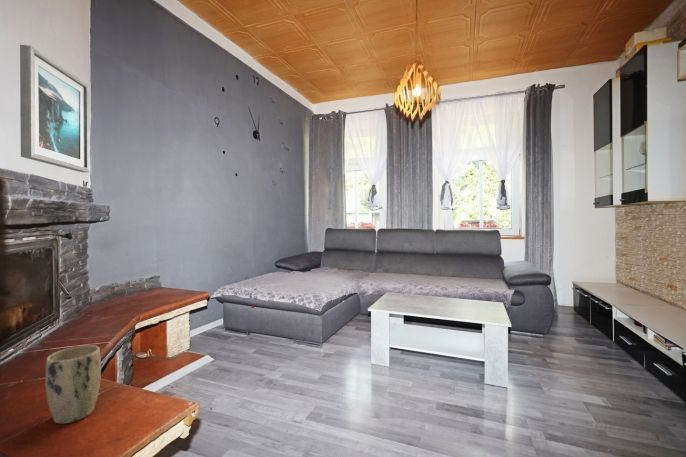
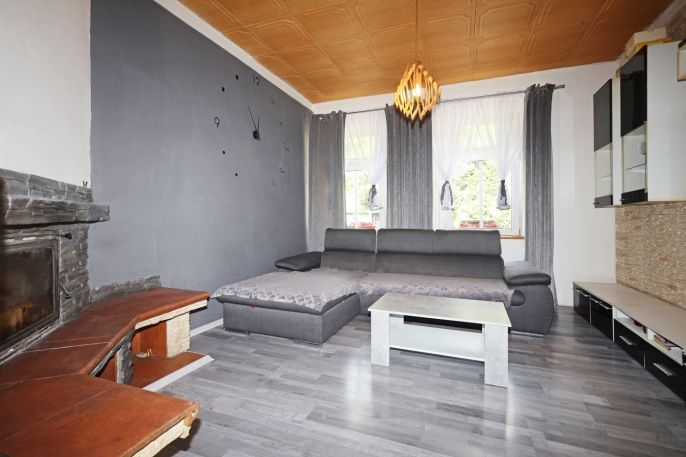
- plant pot (74, 383)
- wall art (59, 116)
